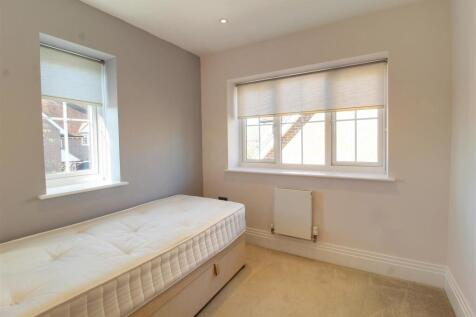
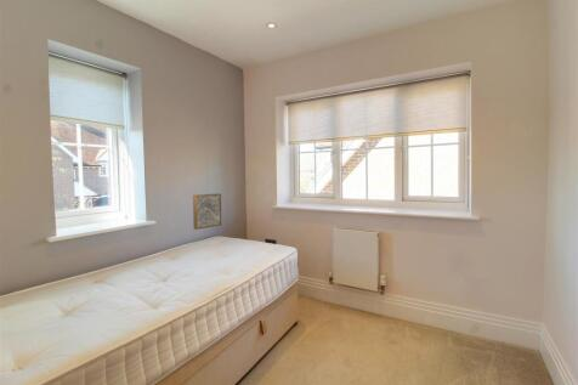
+ wall art (208, 210)
